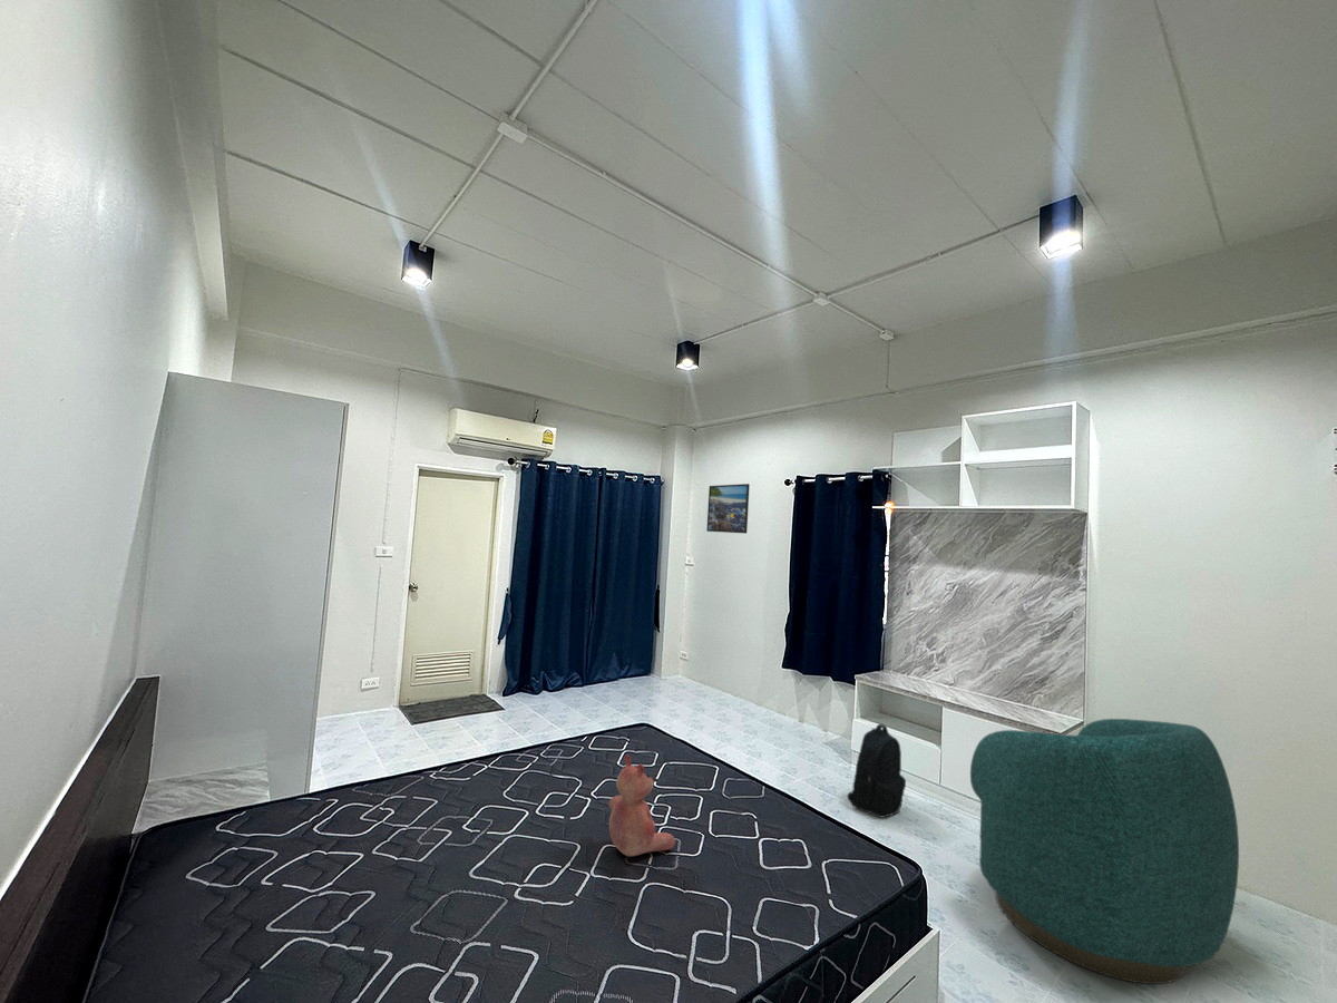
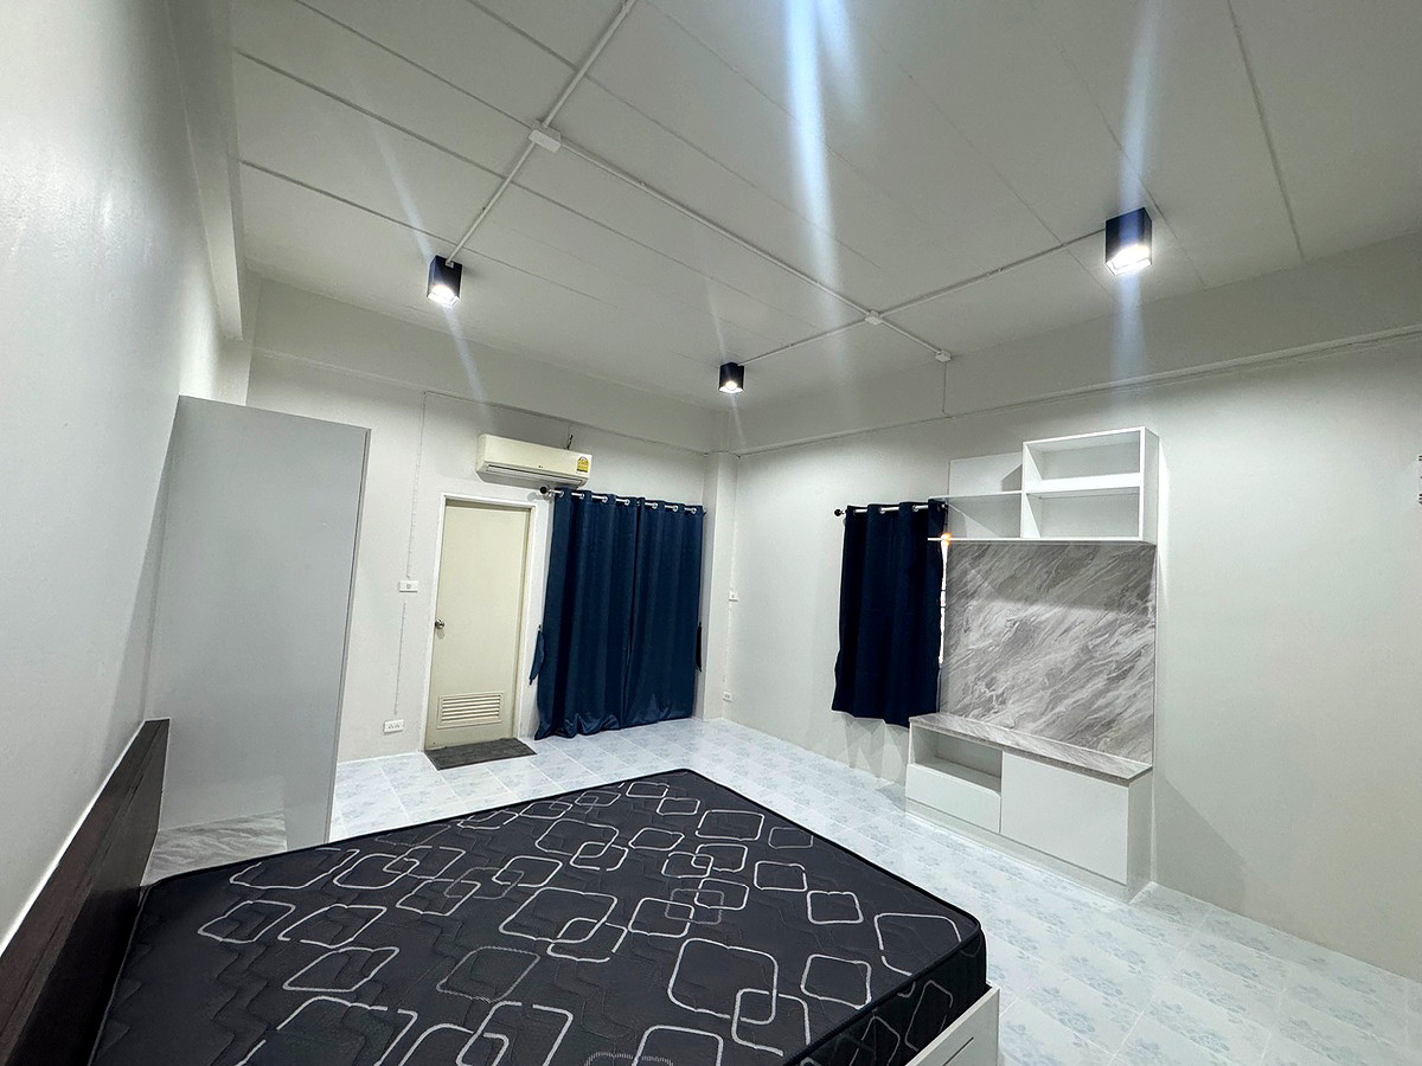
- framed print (726, 508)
- teddy bear (642, 801)
- backpack (878, 766)
- armchair (1094, 816)
